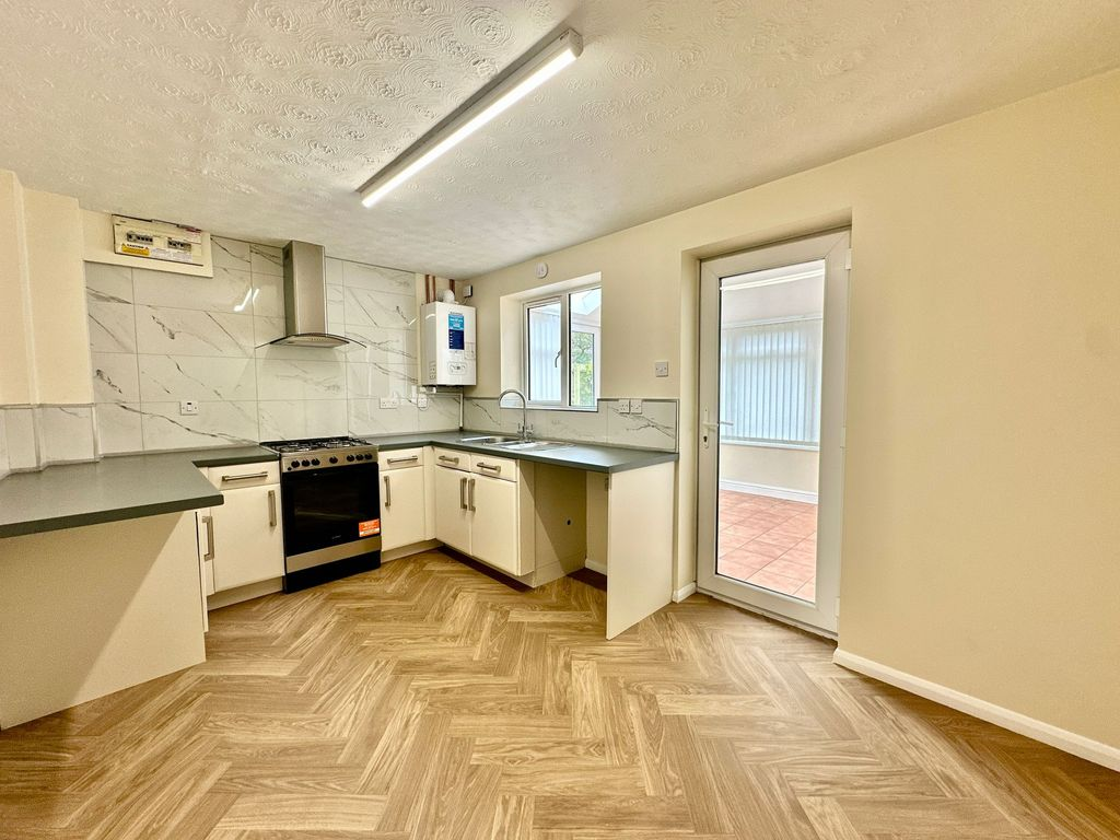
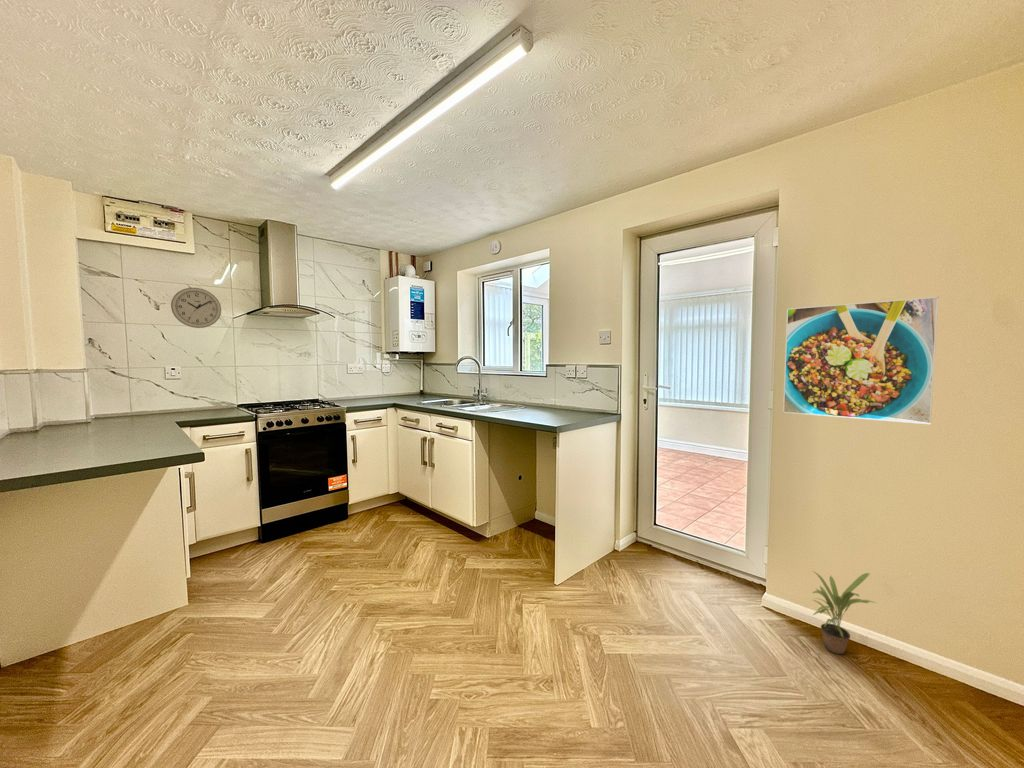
+ potted plant (840, 614)
+ wall clock (197, 307)
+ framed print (852, 361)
